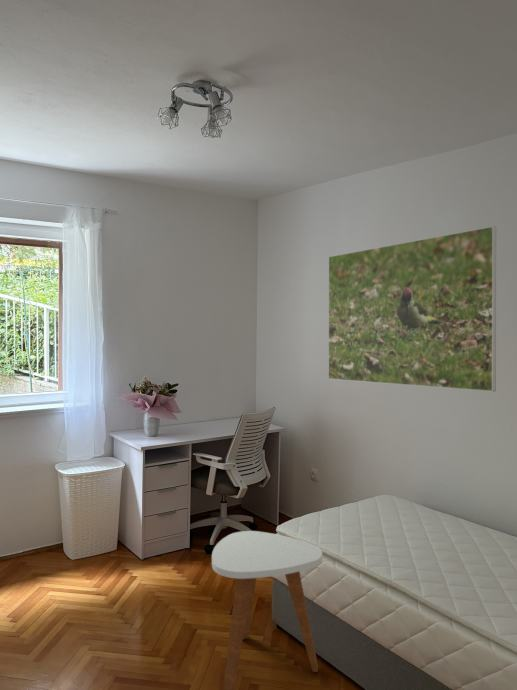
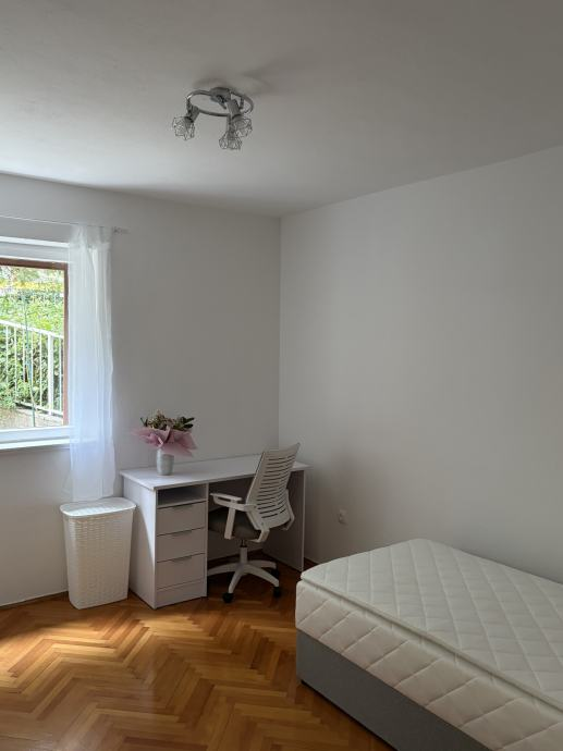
- side table (252, 606)
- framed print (399, 314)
